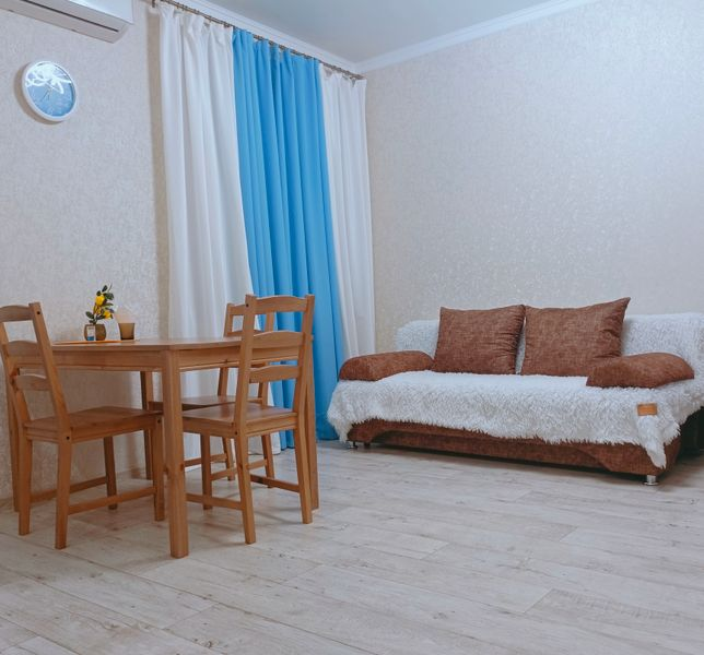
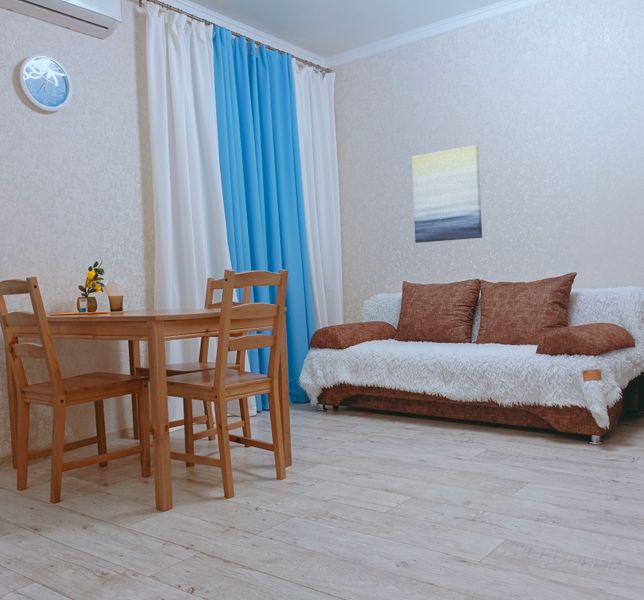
+ wall art (445, 196)
